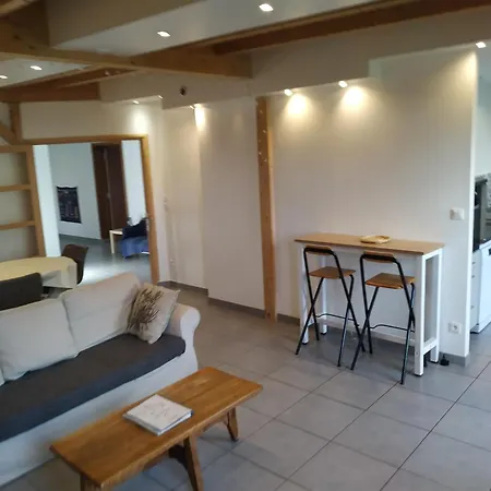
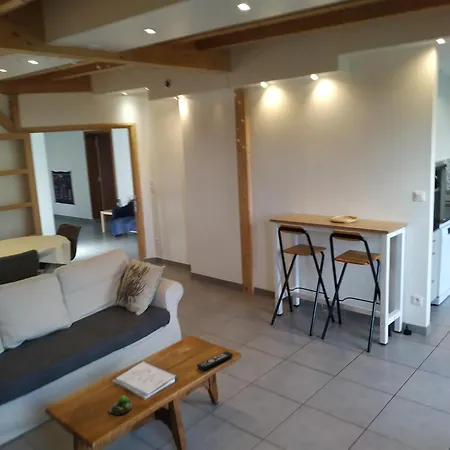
+ remote control (215, 360)
+ succulent plant (119, 402)
